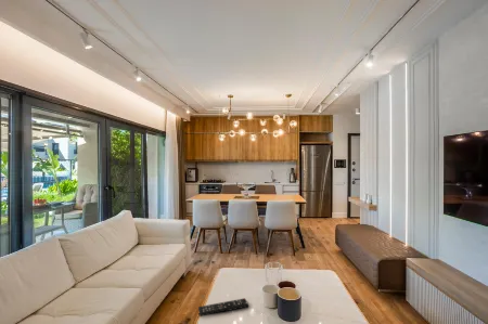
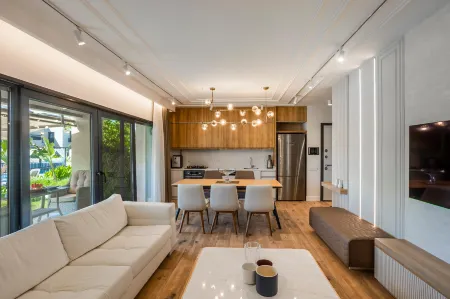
- remote control (223, 306)
